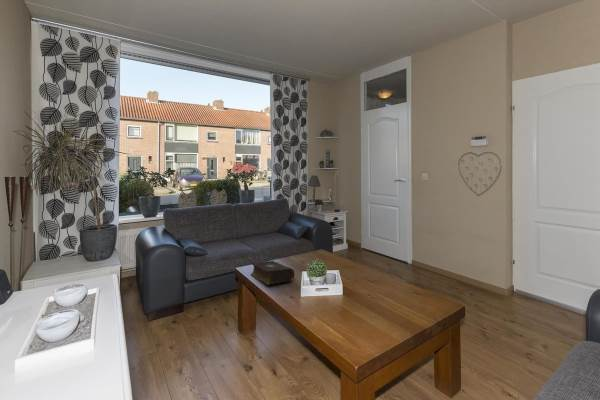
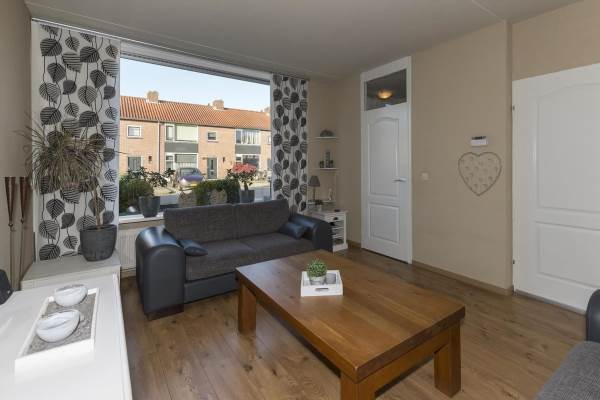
- book (271, 271)
